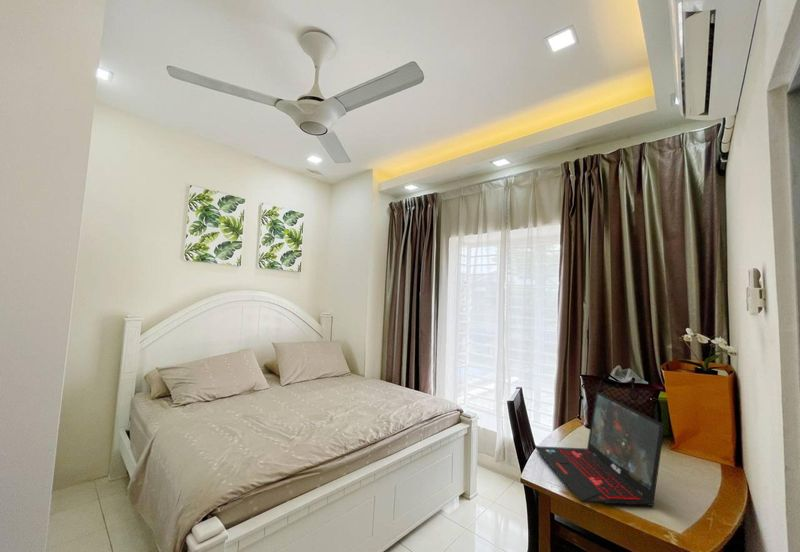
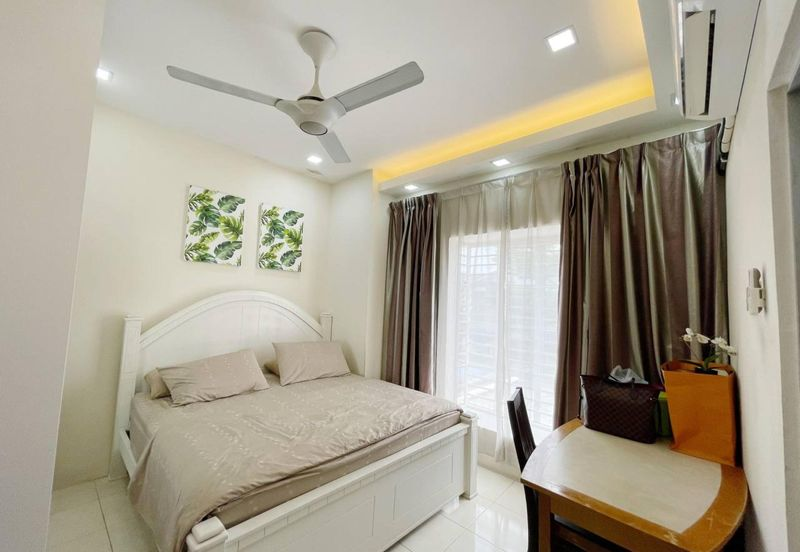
- laptop (590, 438)
